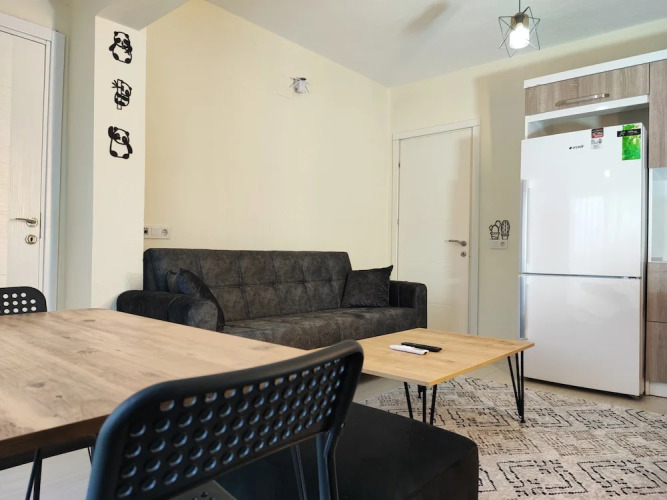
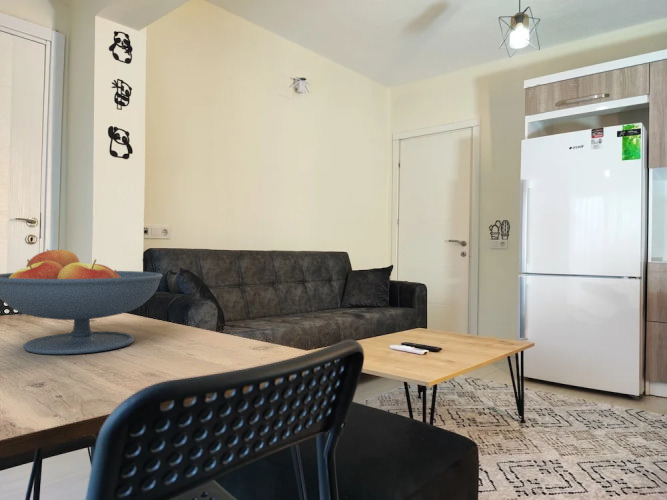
+ fruit bowl (82, 297)
